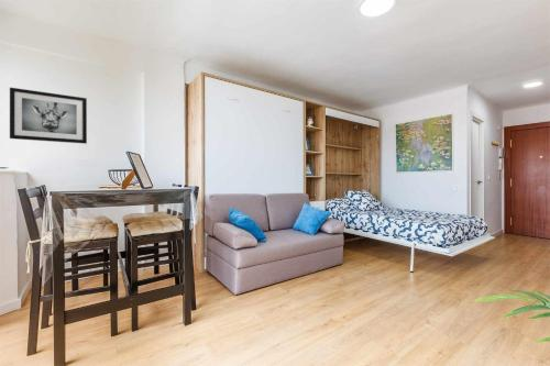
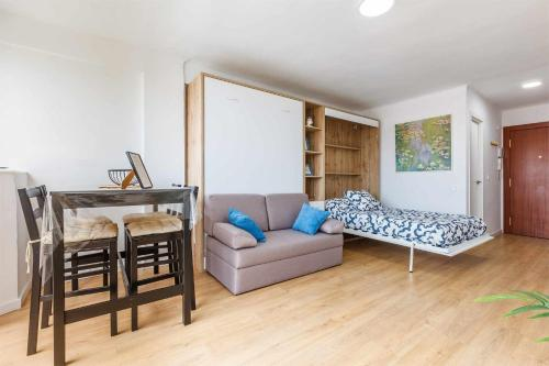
- wall art (51, 117)
